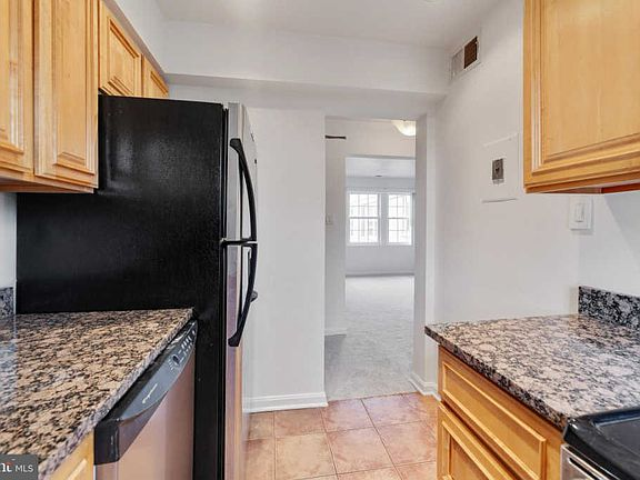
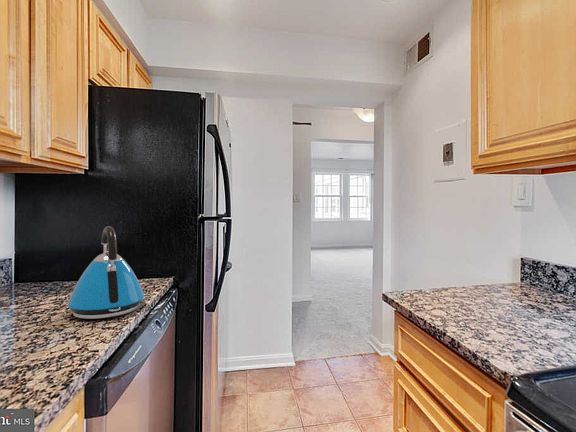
+ kettle (108, 268)
